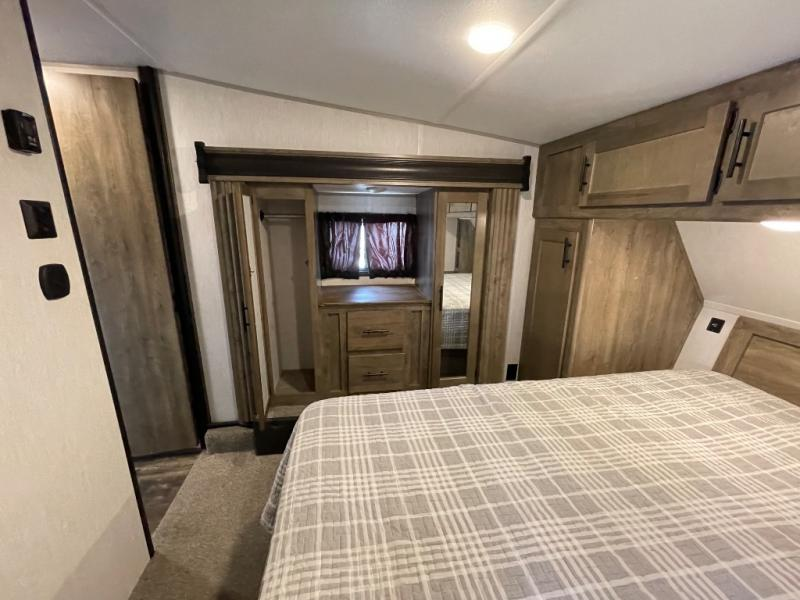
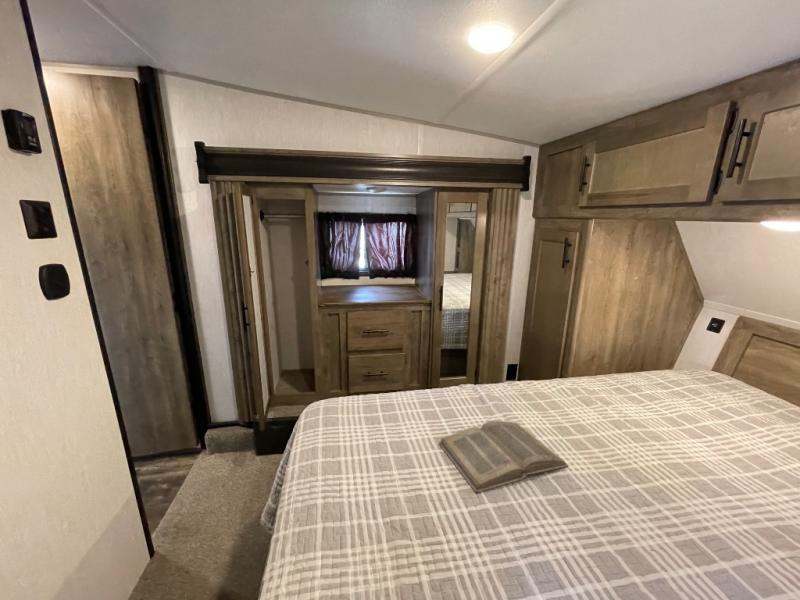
+ book (500, 448)
